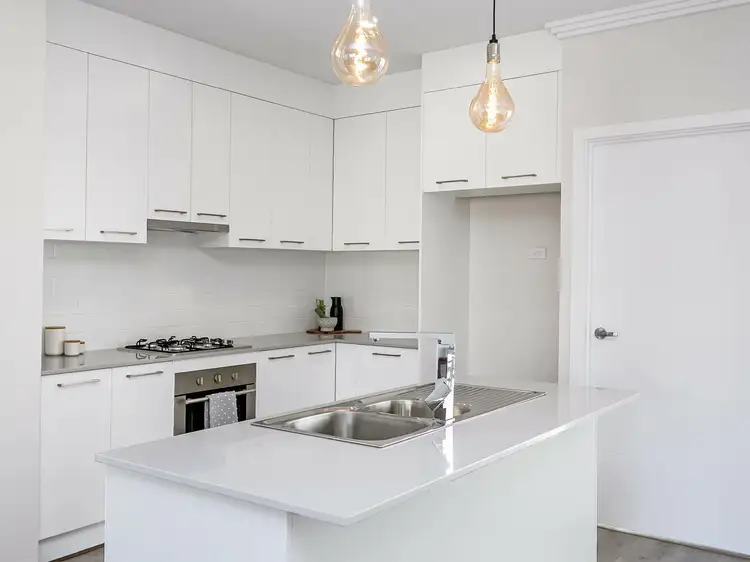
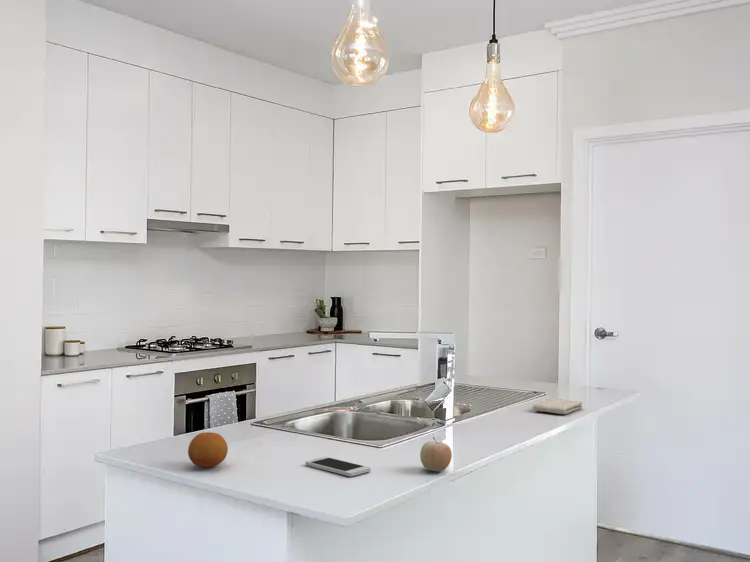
+ fruit (435, 453)
+ washcloth (558, 405)
+ smartphone (337, 466)
+ fruit (207, 449)
